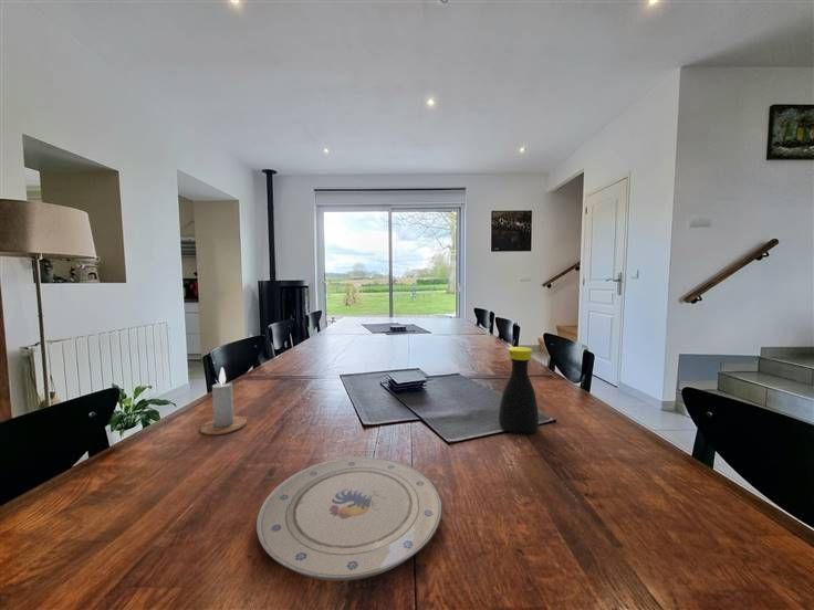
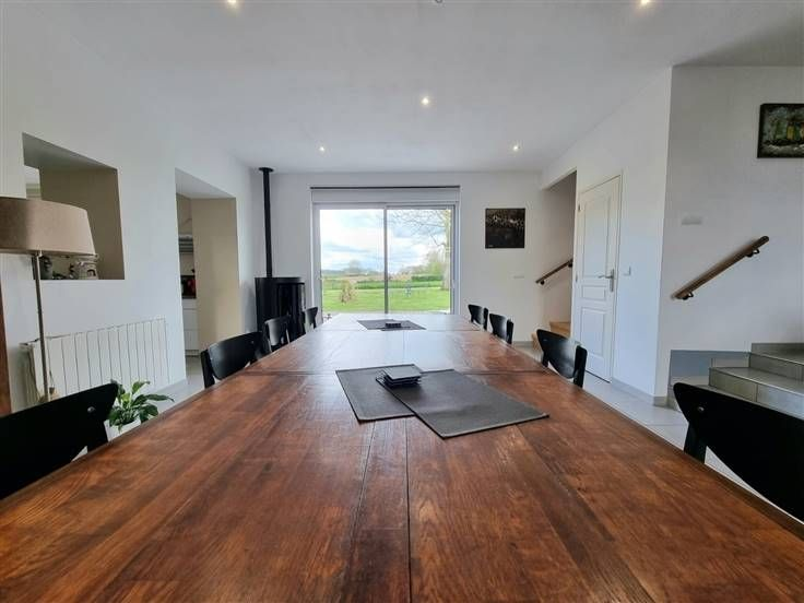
- bottle (519, 388)
- plate (353, 506)
- candle (222, 396)
